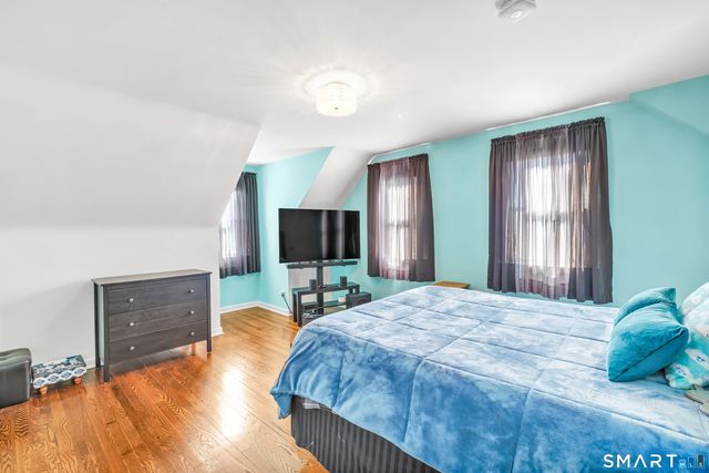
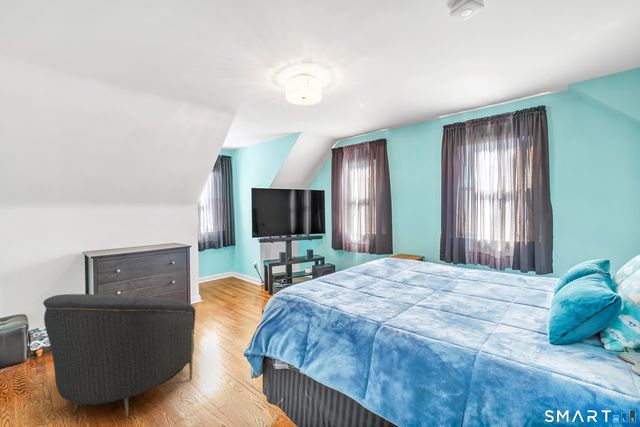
+ armchair (124, 338)
